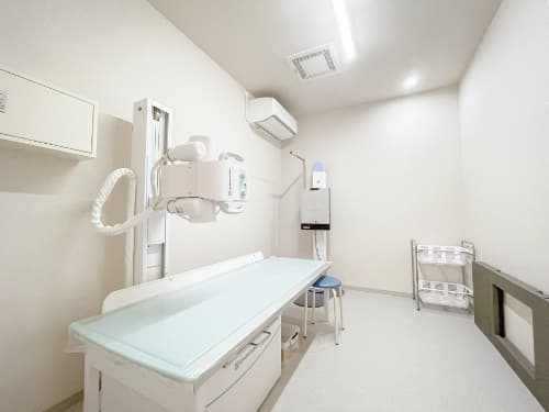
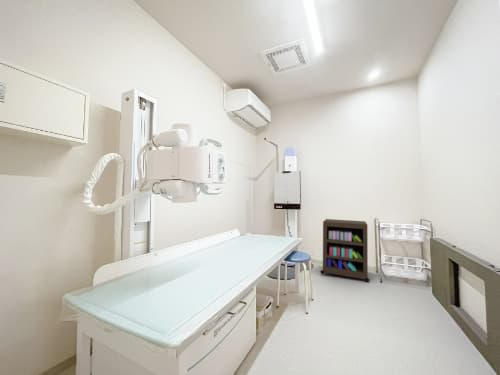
+ storage cabinet (343, 246)
